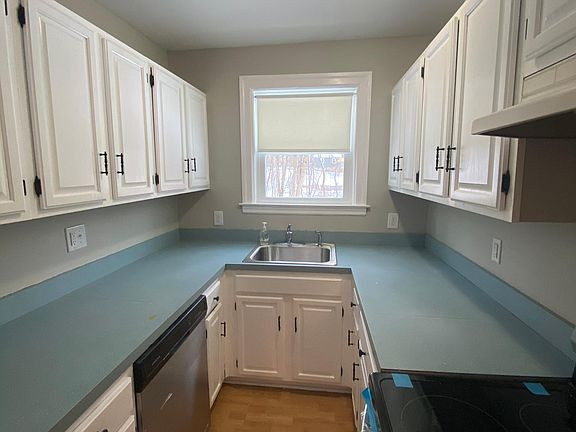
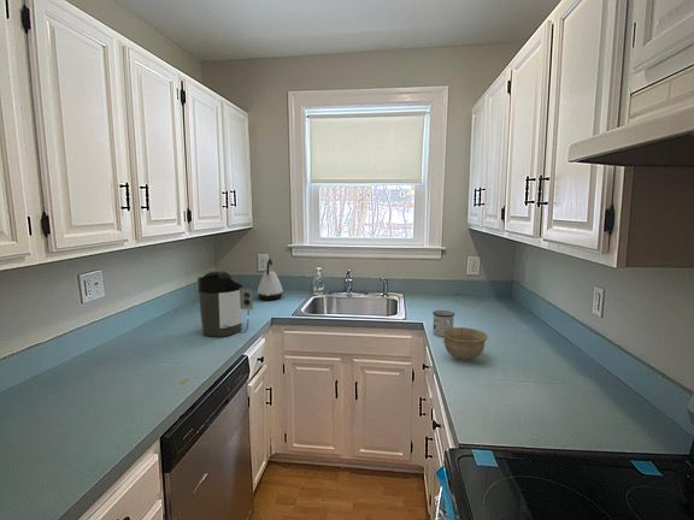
+ mug (443, 324)
+ kettle (270, 278)
+ bowl (463, 345)
+ coffee maker (230, 301)
